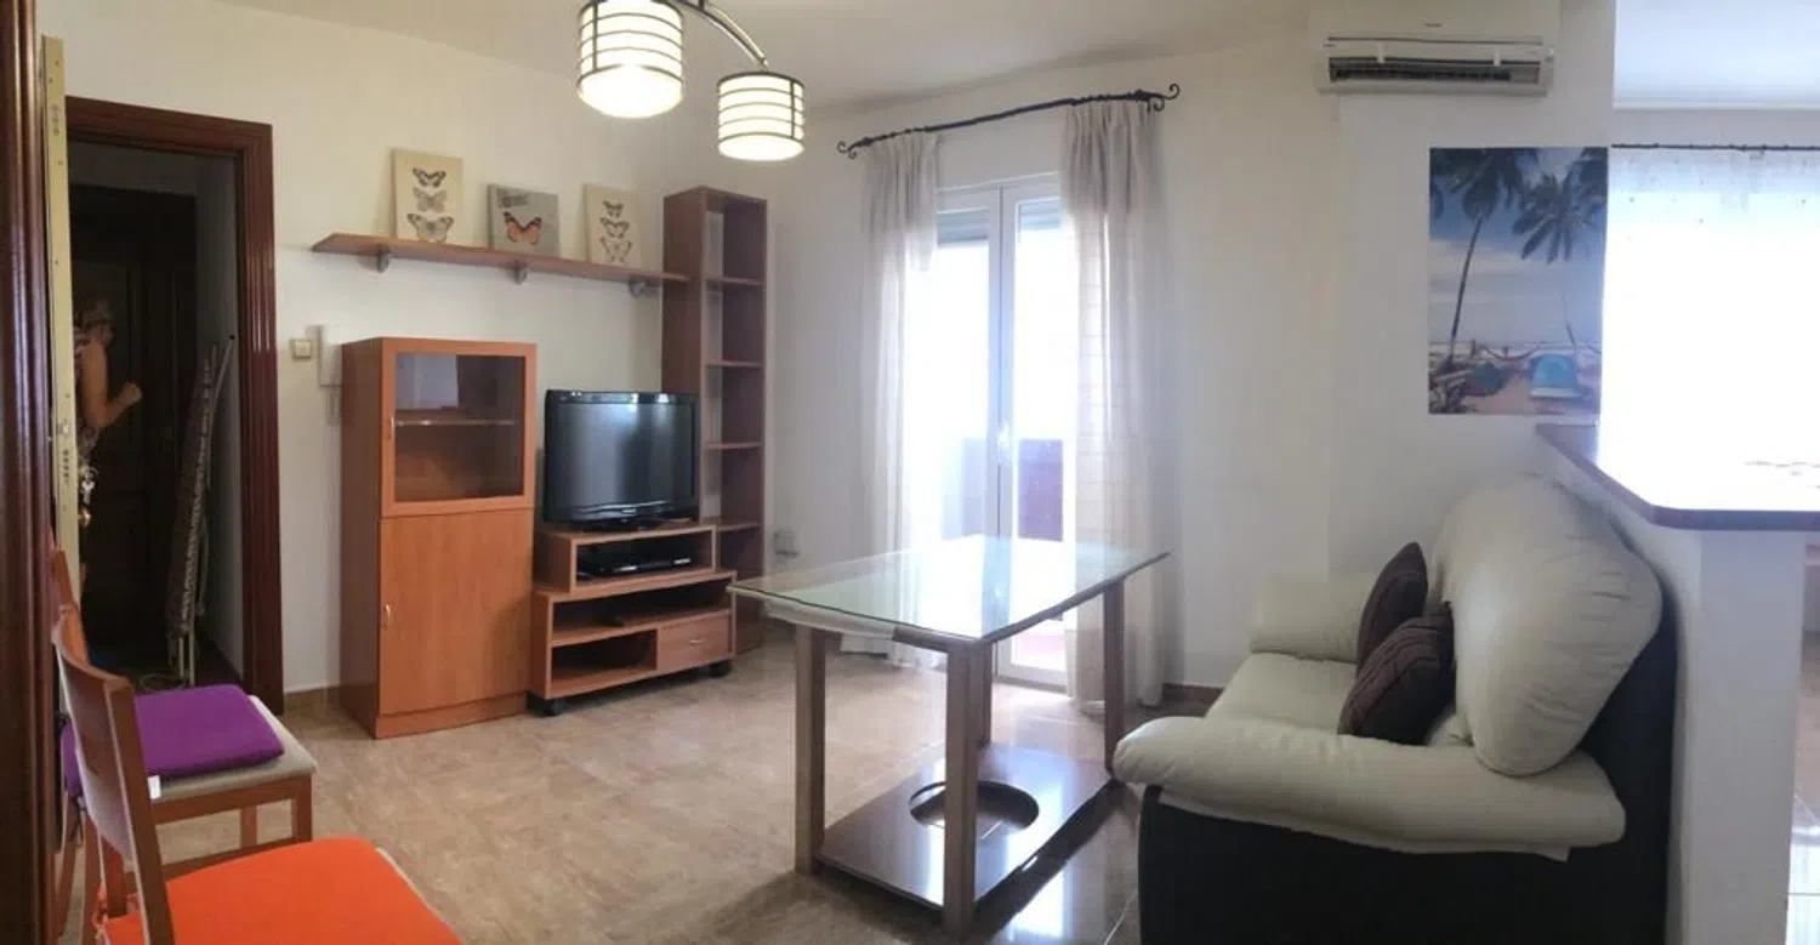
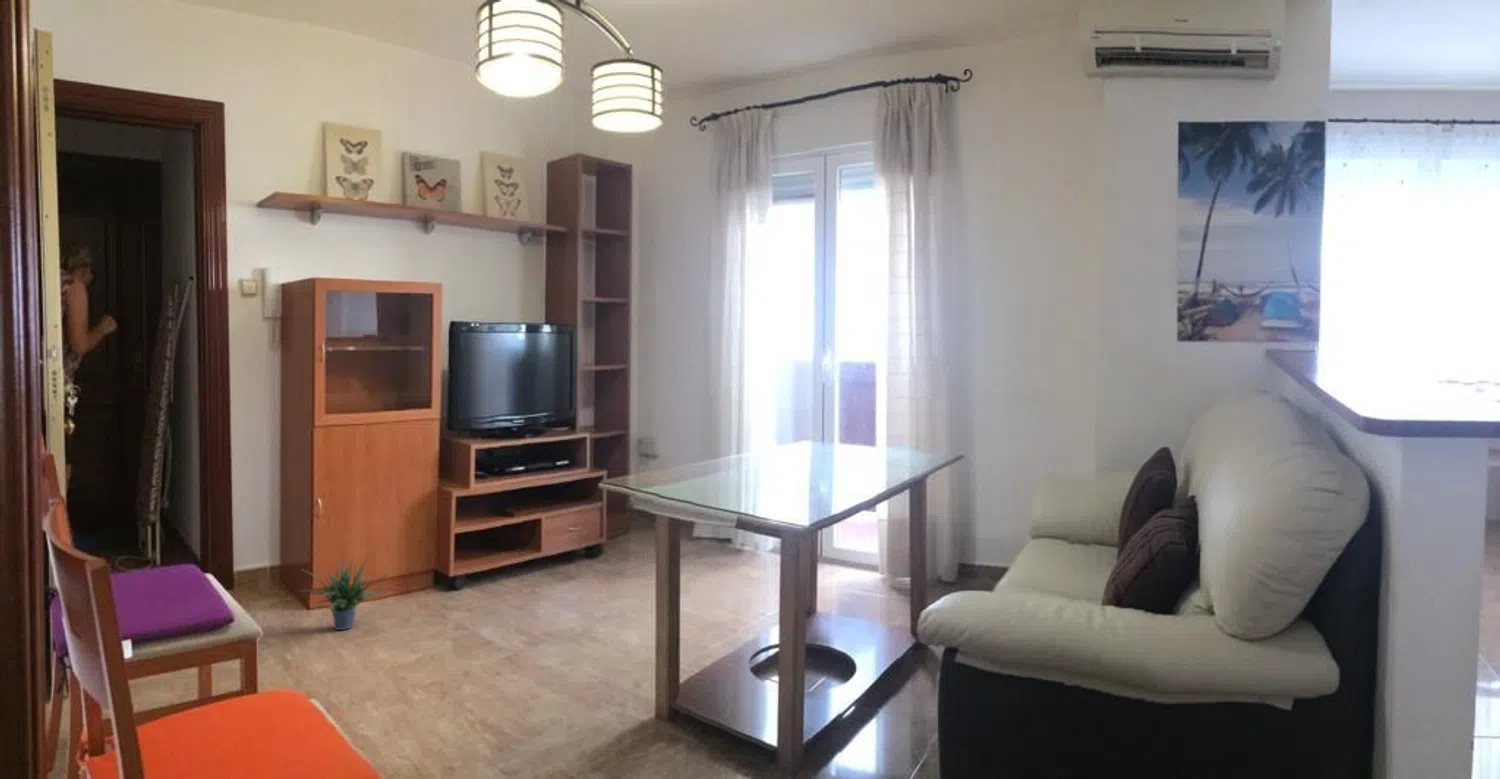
+ potted plant (343, 587)
